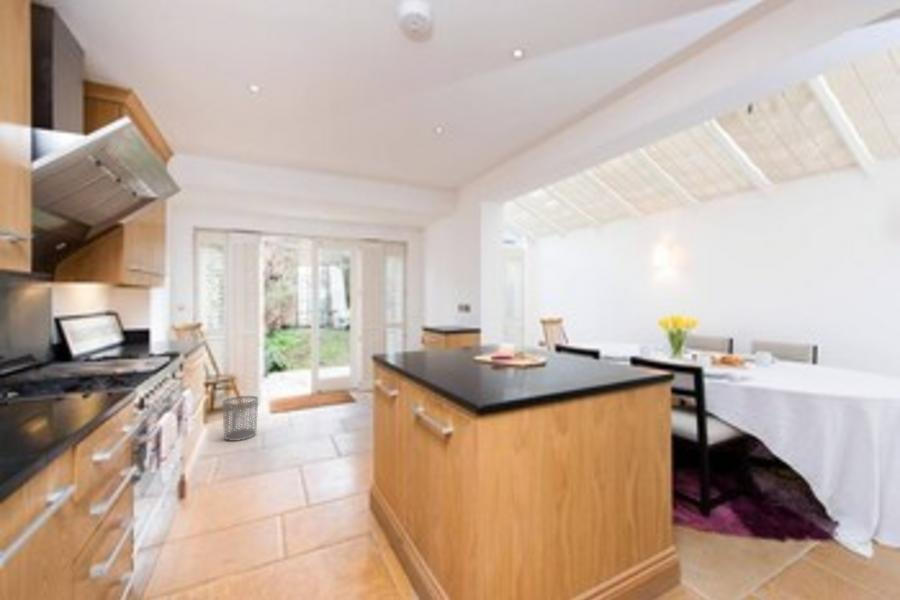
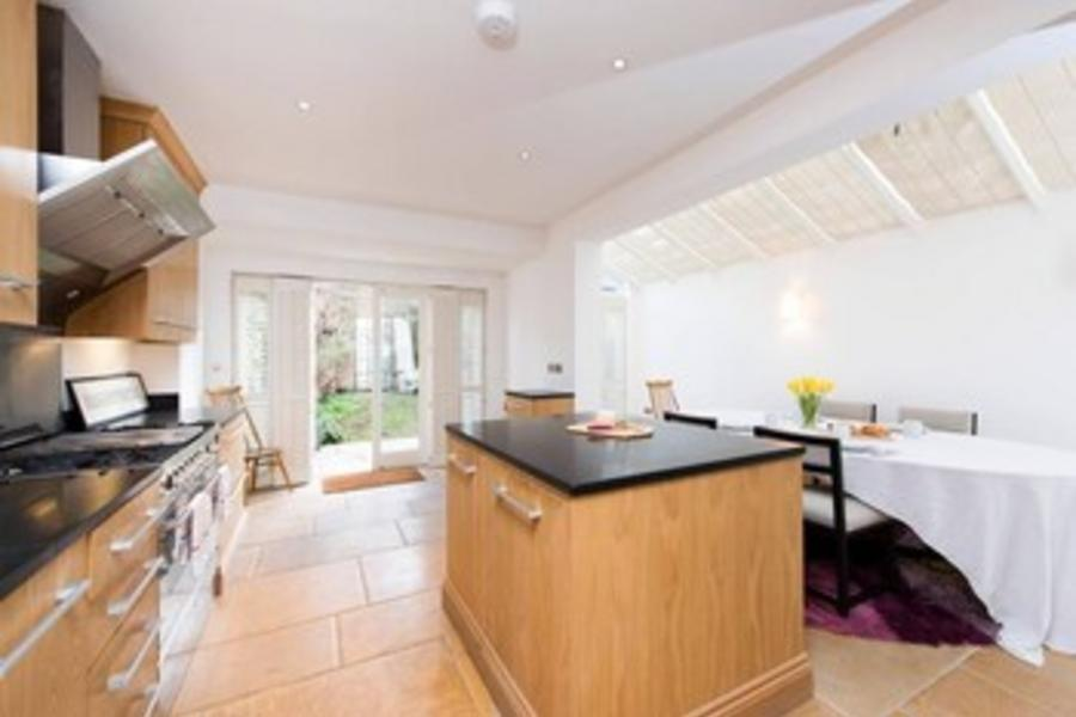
- waste bin (240, 417)
